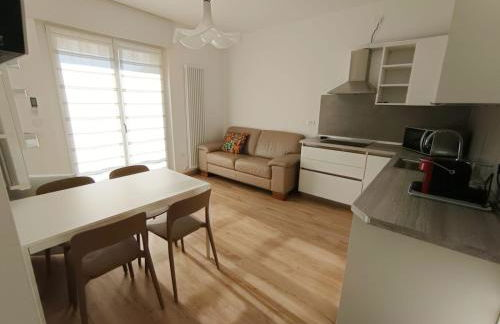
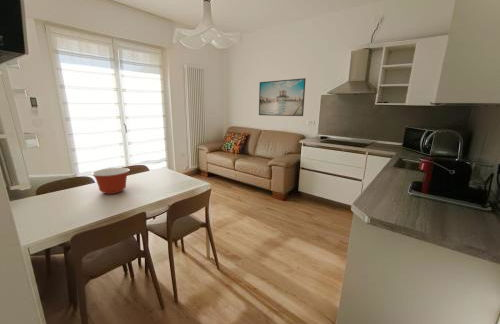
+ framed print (280, 98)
+ mixing bowl (112, 181)
